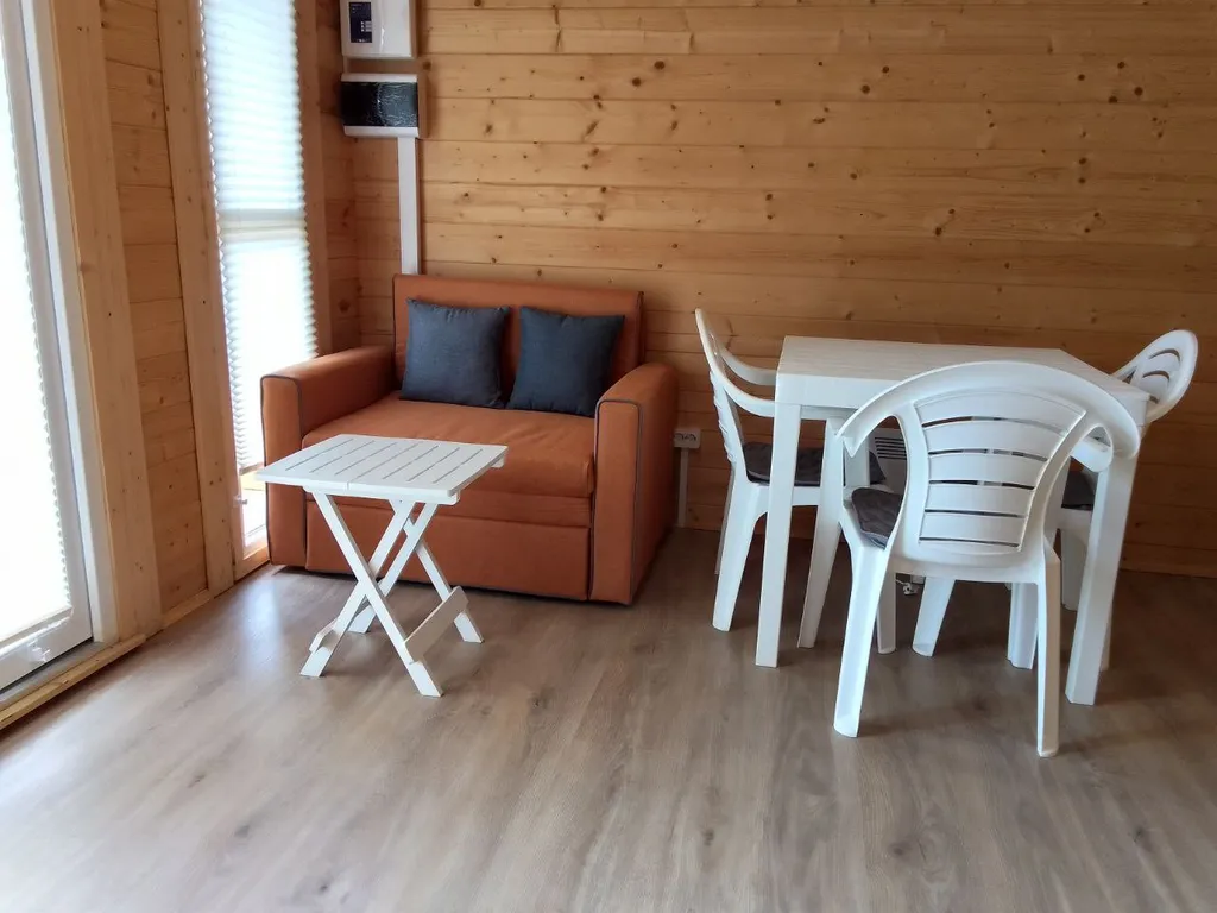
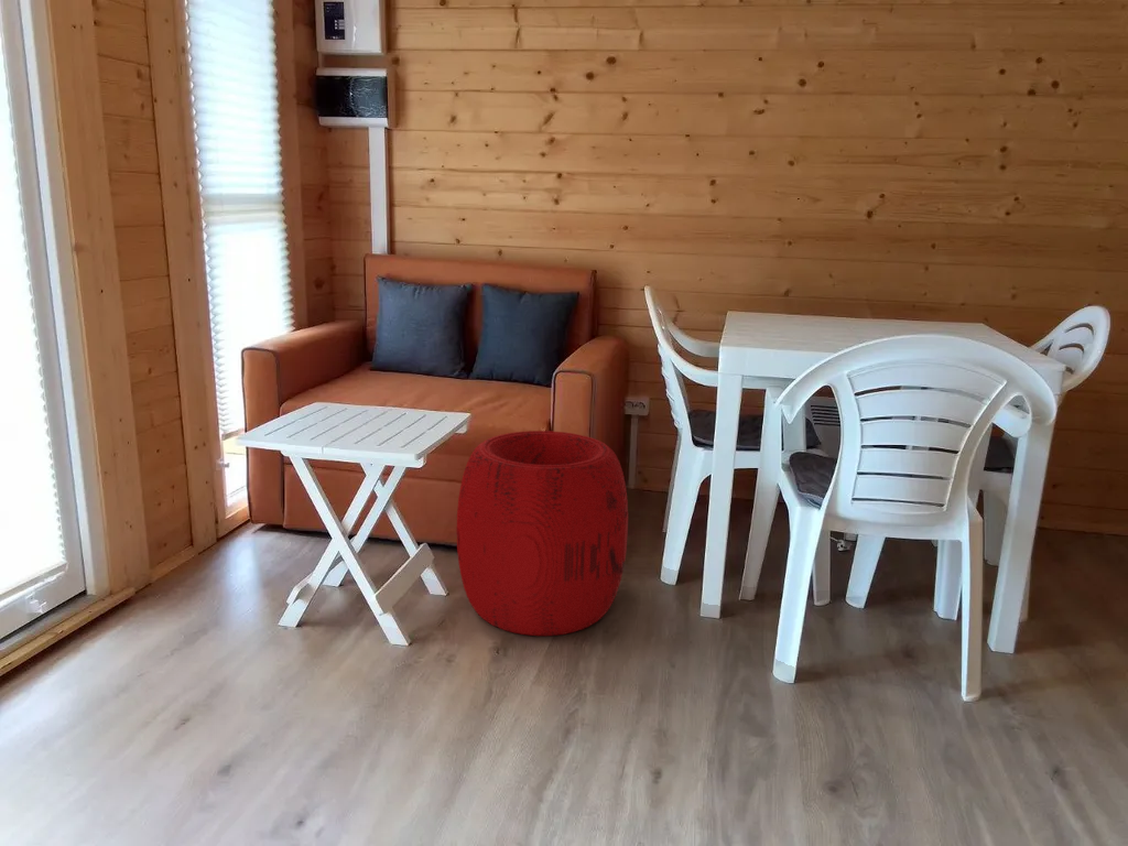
+ pouf (542, 528)
